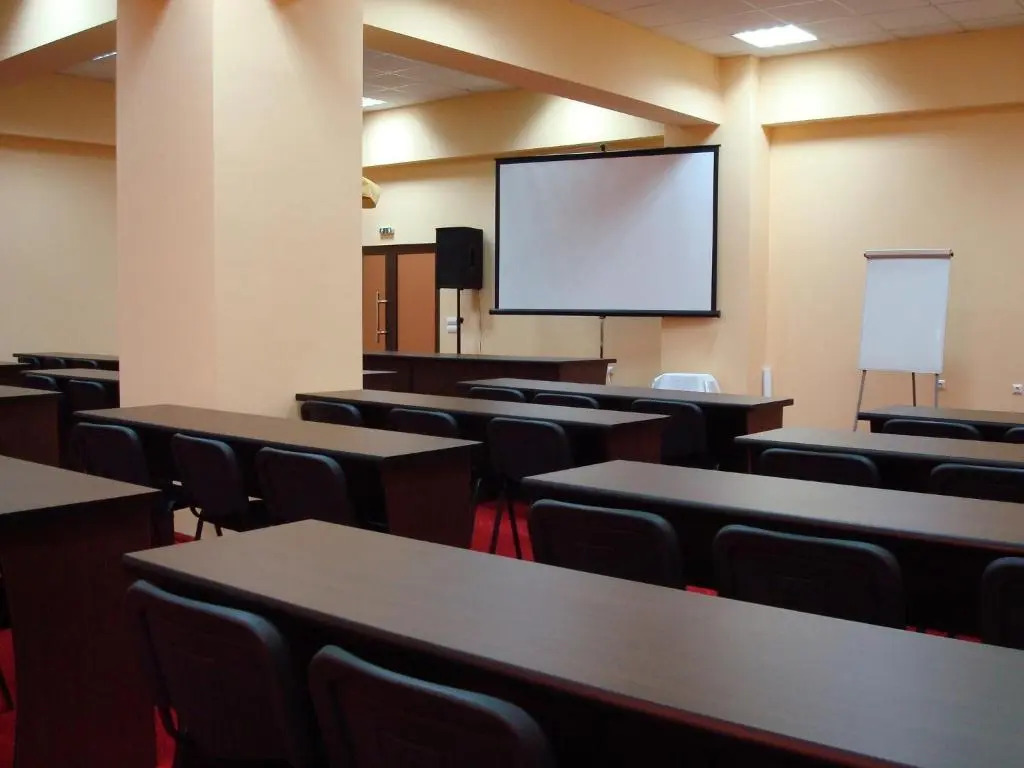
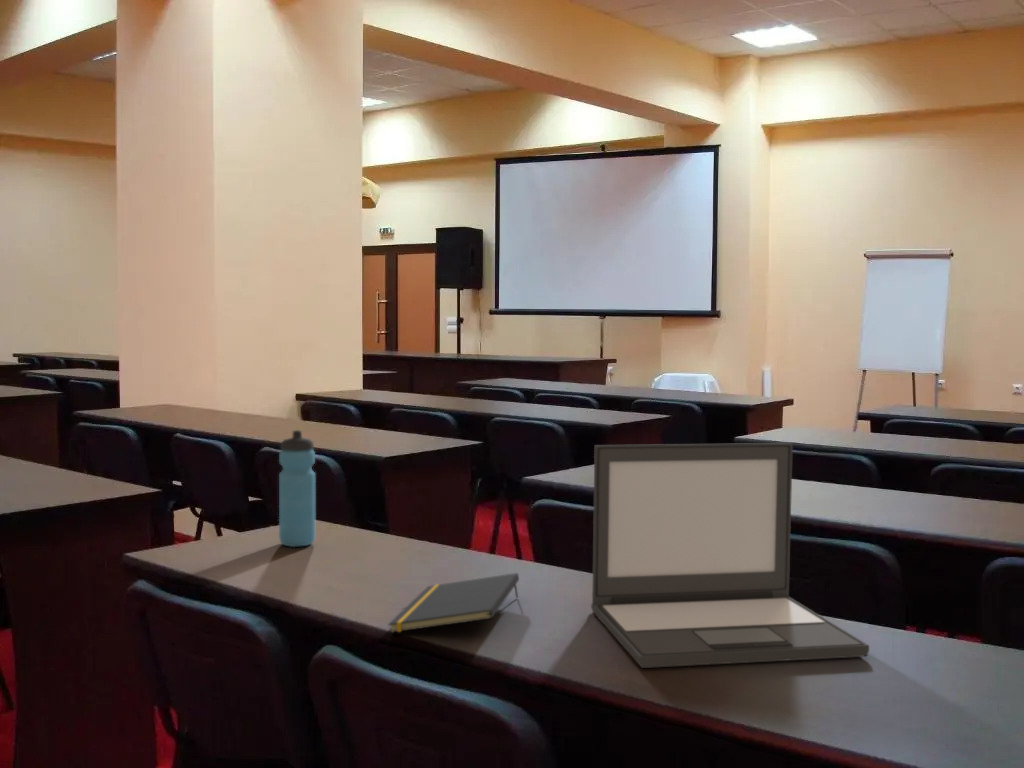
+ notepad (457, 601)
+ laptop (722, 543)
+ water bottle (297, 487)
